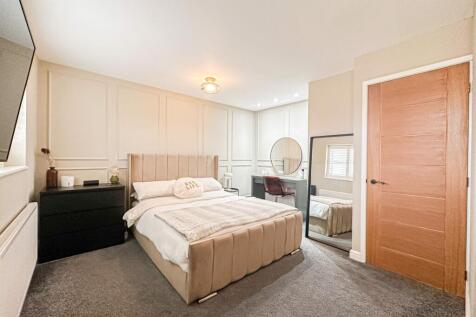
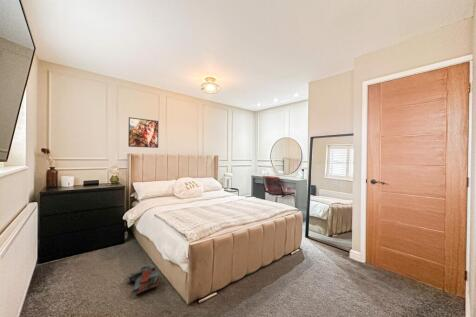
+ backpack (144, 276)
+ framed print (144, 133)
